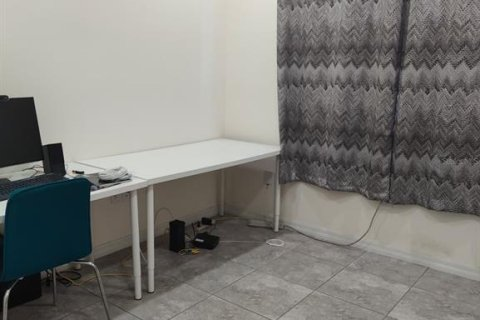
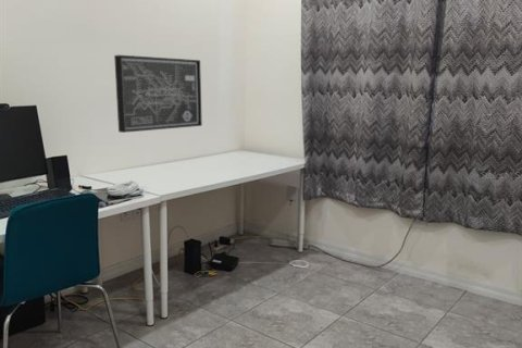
+ wall art (162, 94)
